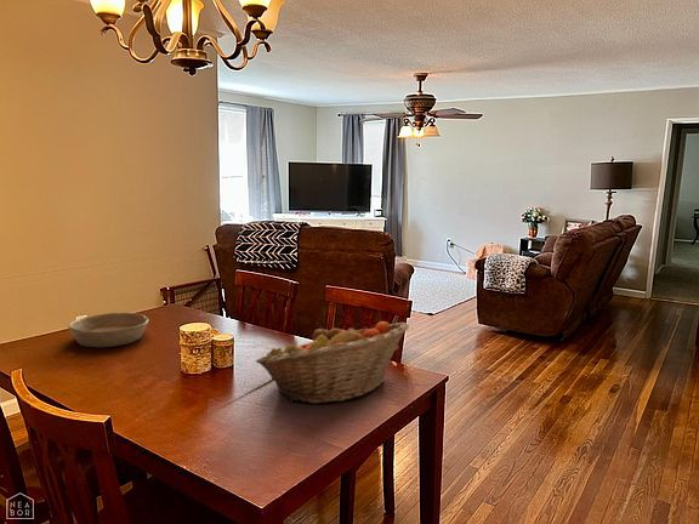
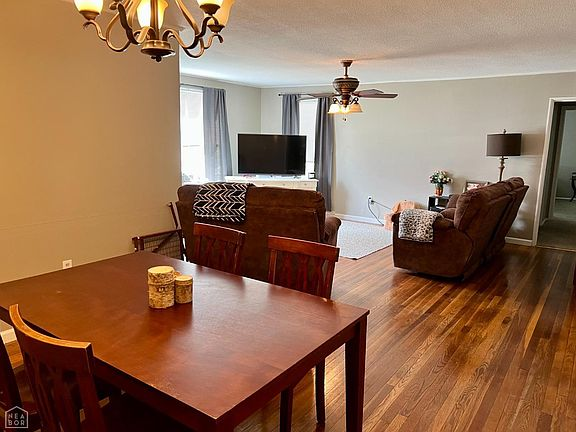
- bowl (110, 329)
- fruit basket (335, 353)
